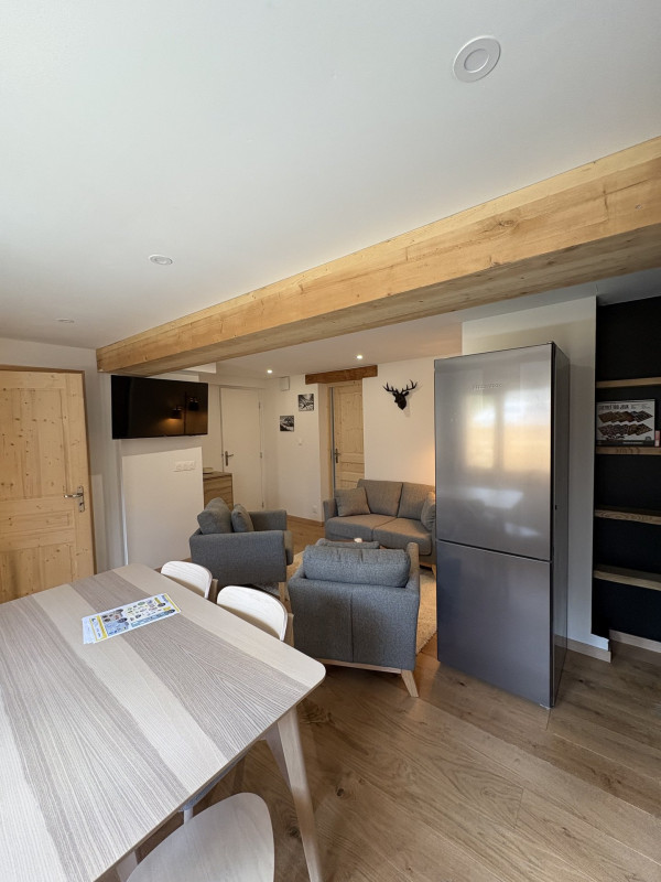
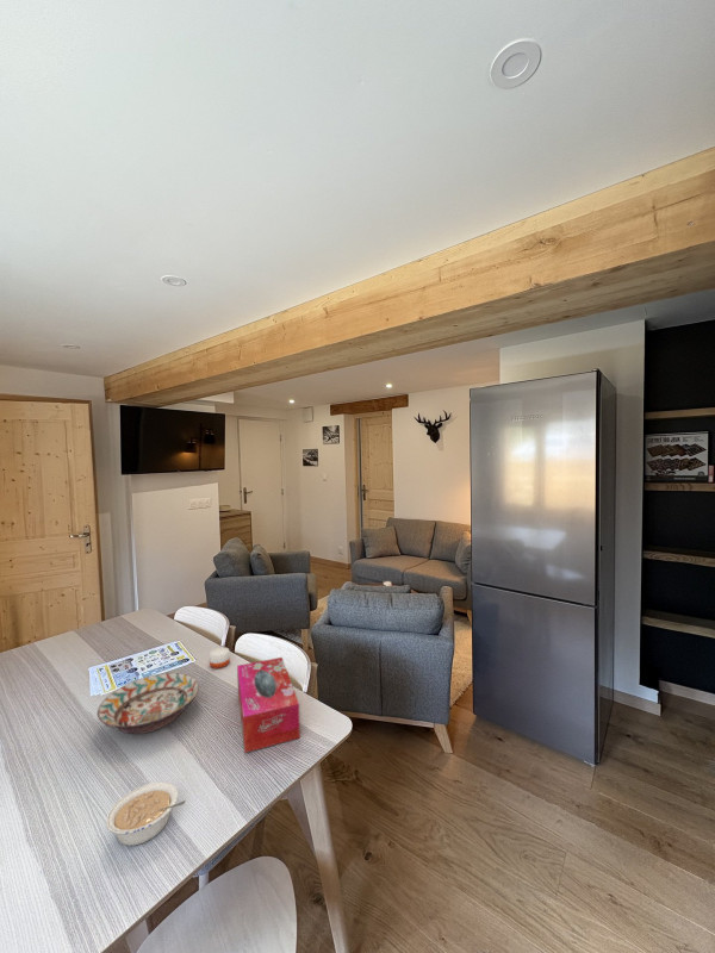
+ legume (147, 812)
+ candle (219, 650)
+ tissue box (266, 698)
+ decorative bowl (151, 708)
